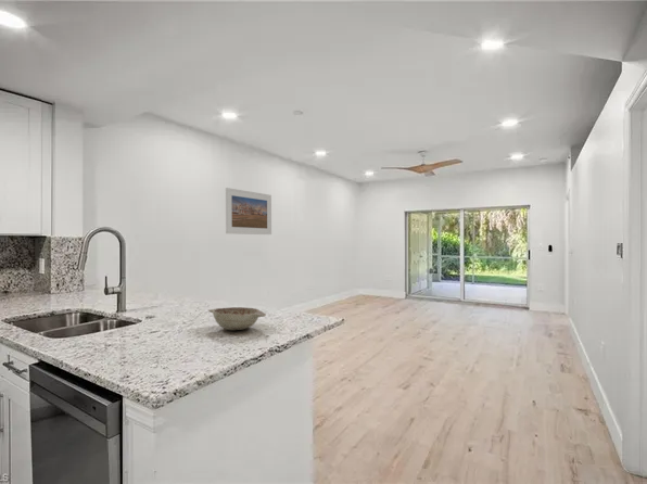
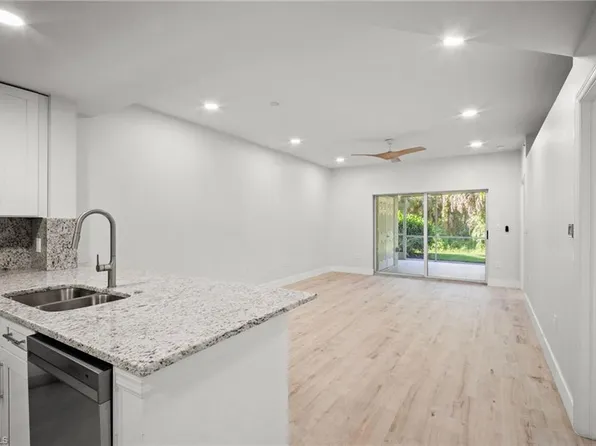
- decorative bowl (237, 318)
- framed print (250, 213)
